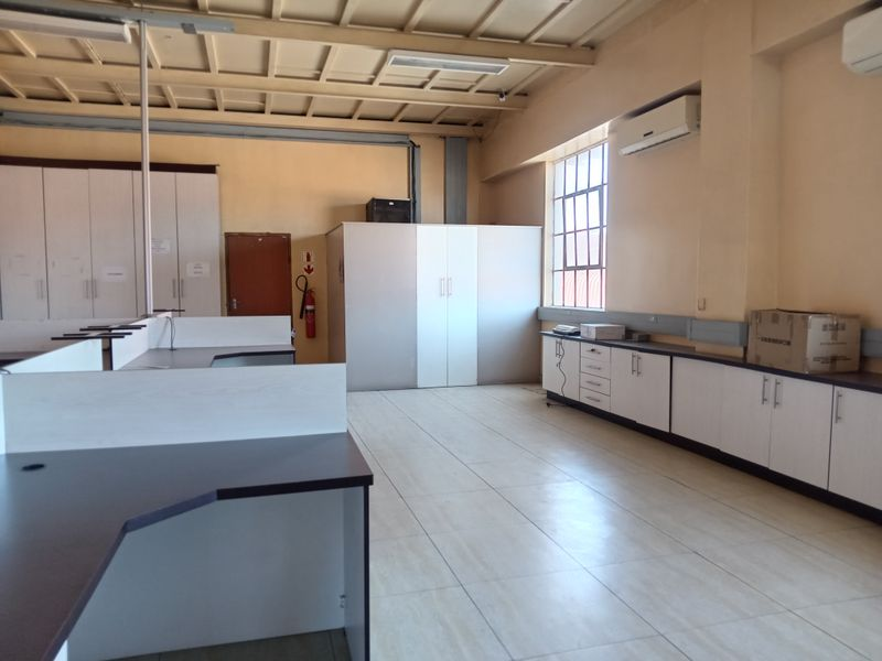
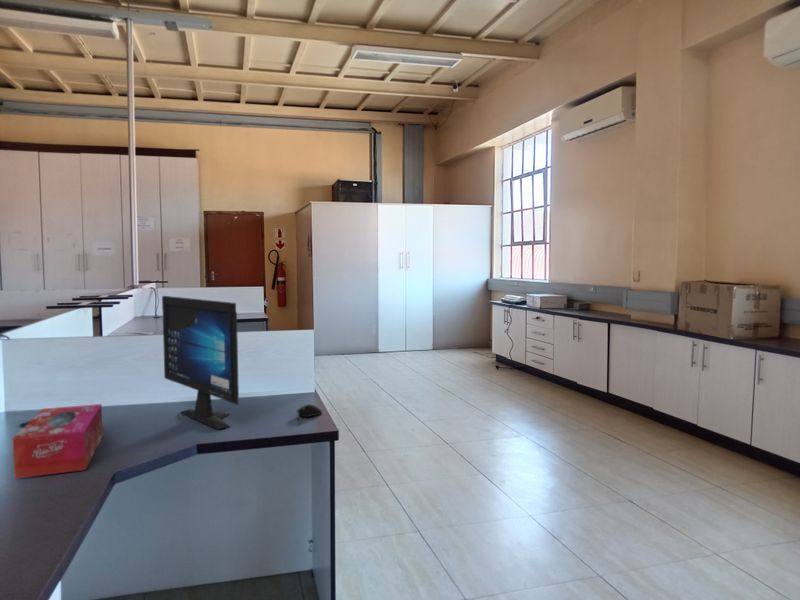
+ computer mouse (306, 412)
+ tissue box (62, 437)
+ computer monitor (212, 358)
